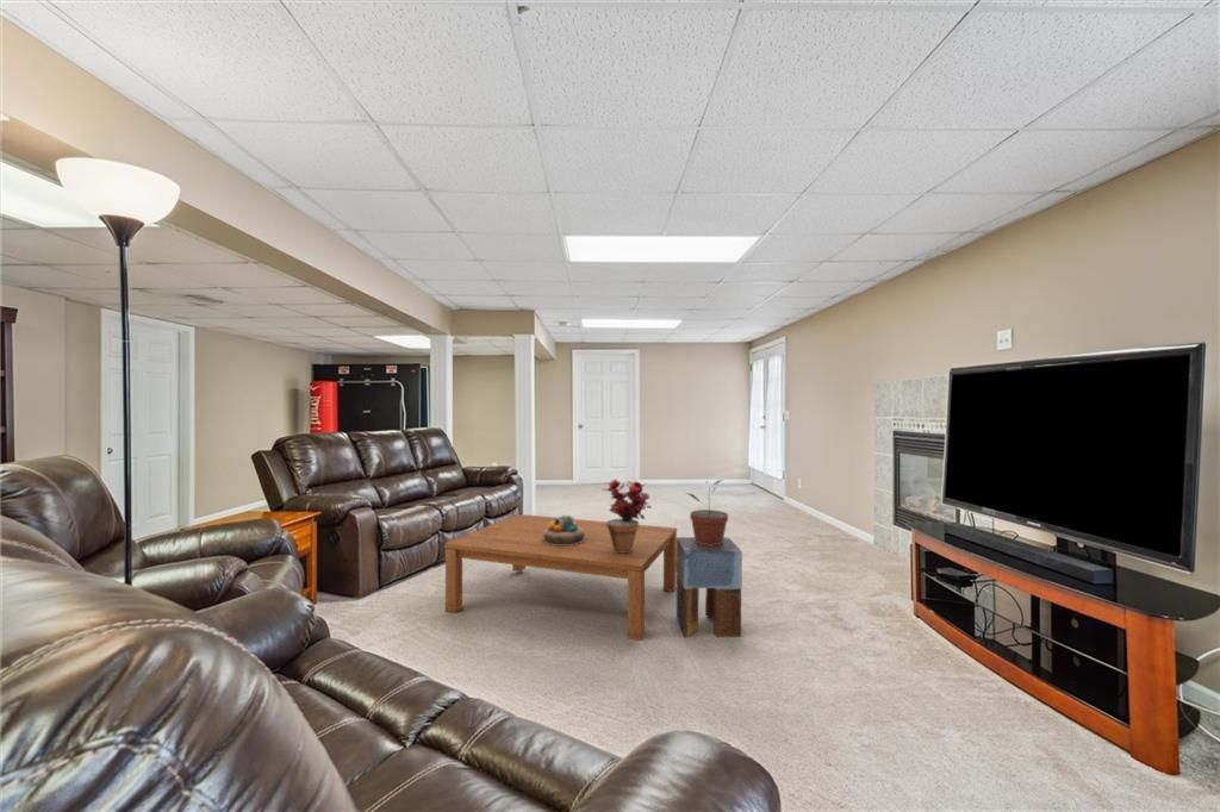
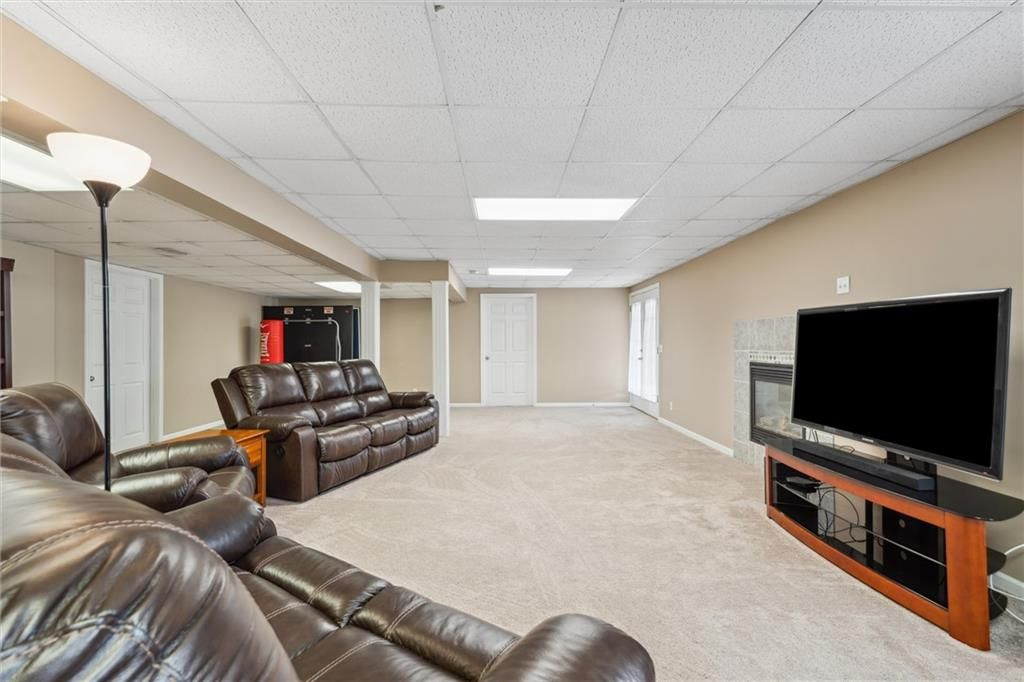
- potted plant (627, 513)
- potted plant (709, 510)
- stool (707, 585)
- decorative bowl (564, 526)
- coffee table (567, 567)
